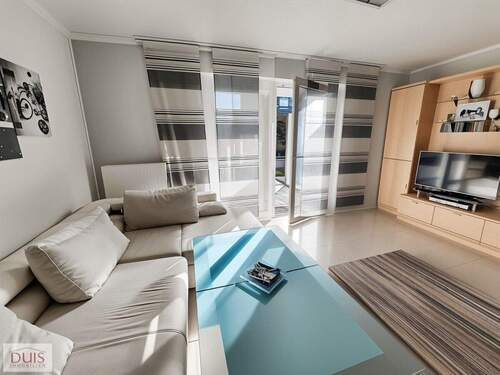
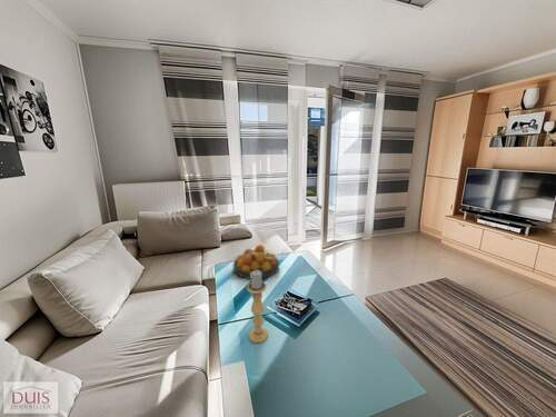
+ fruit bowl (256, 258)
+ candle holder (257, 304)
